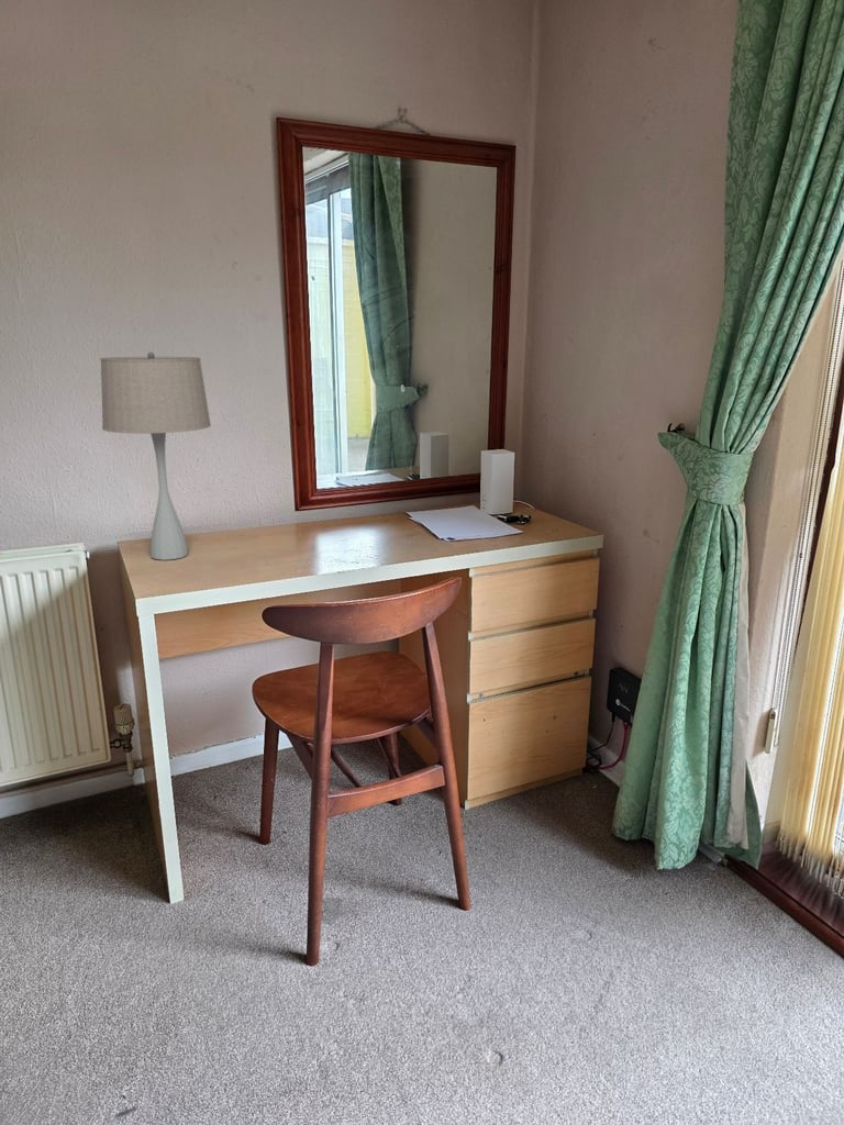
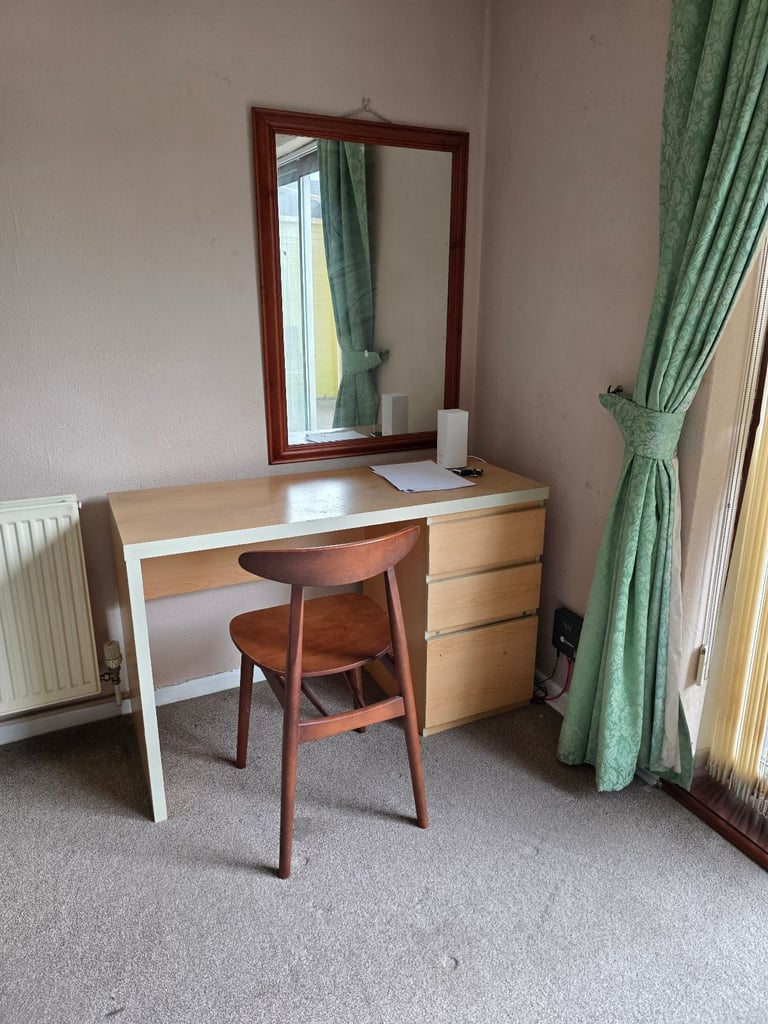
- table lamp (160, 457)
